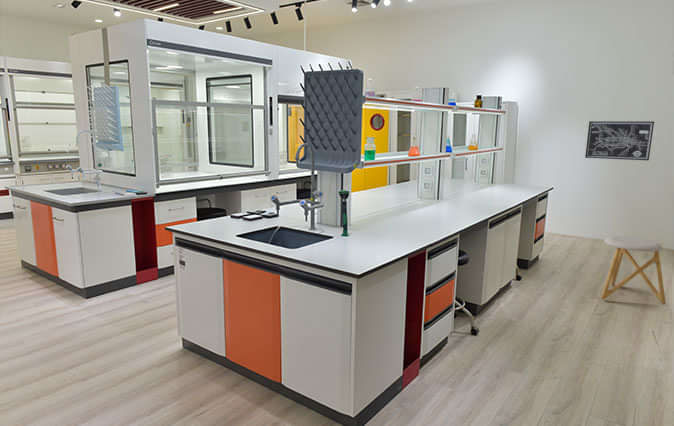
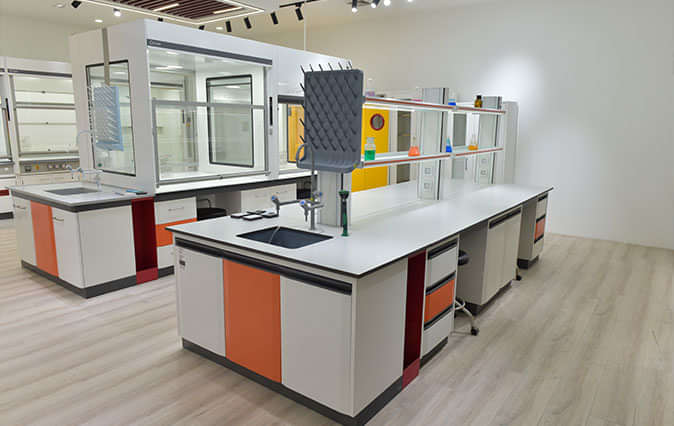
- wall art (618, 140)
- stool (635, 271)
